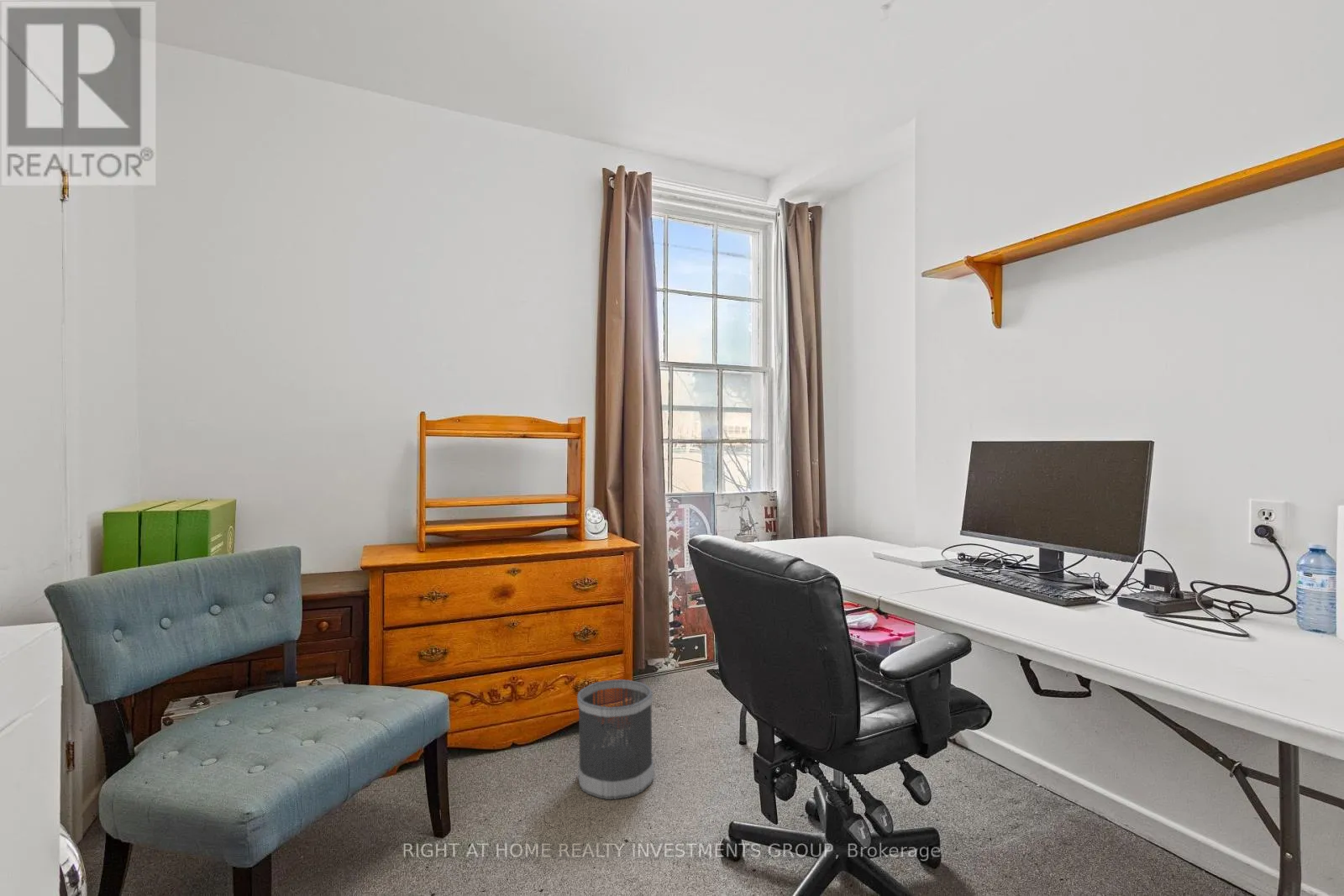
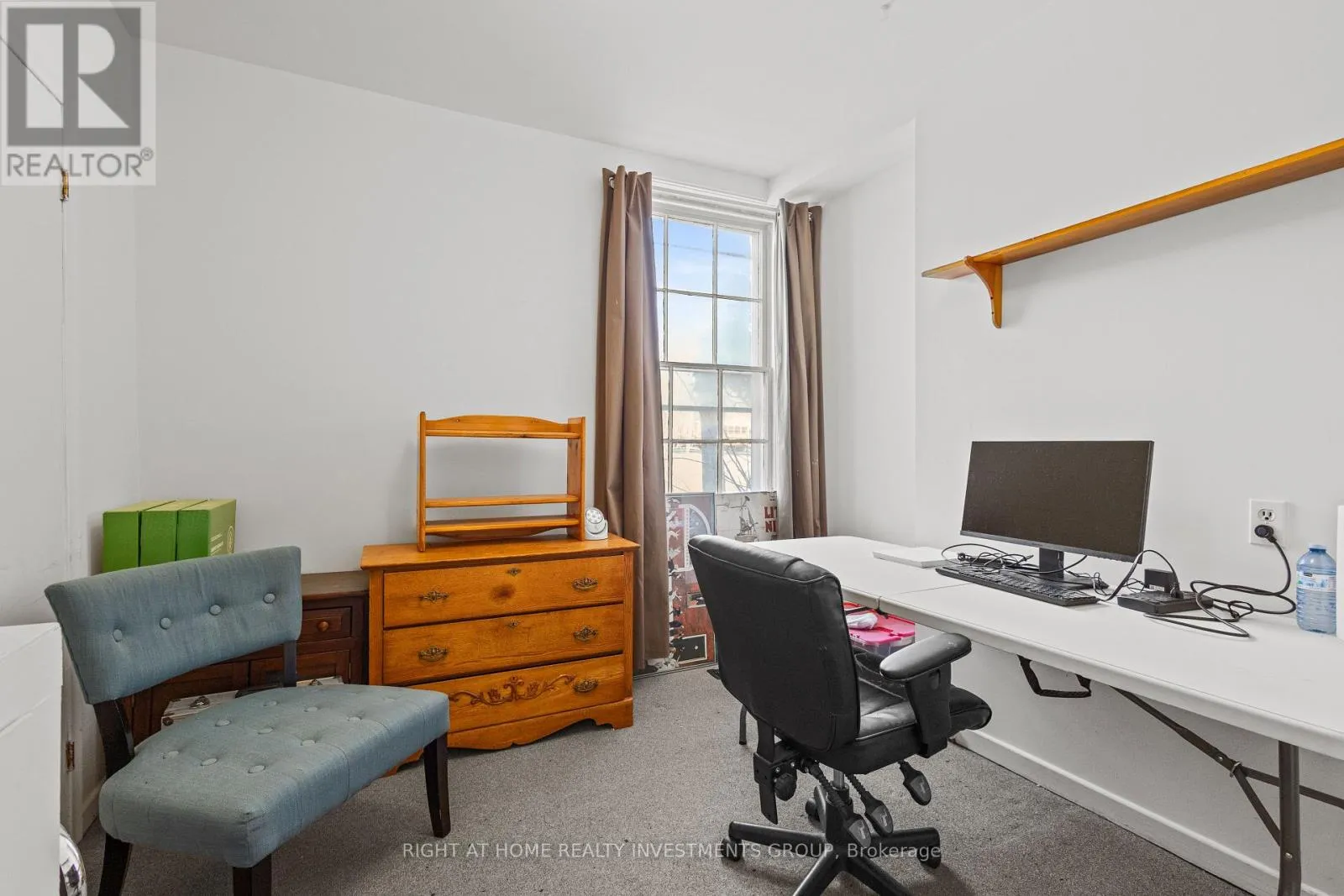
- wastebasket (615, 736)
